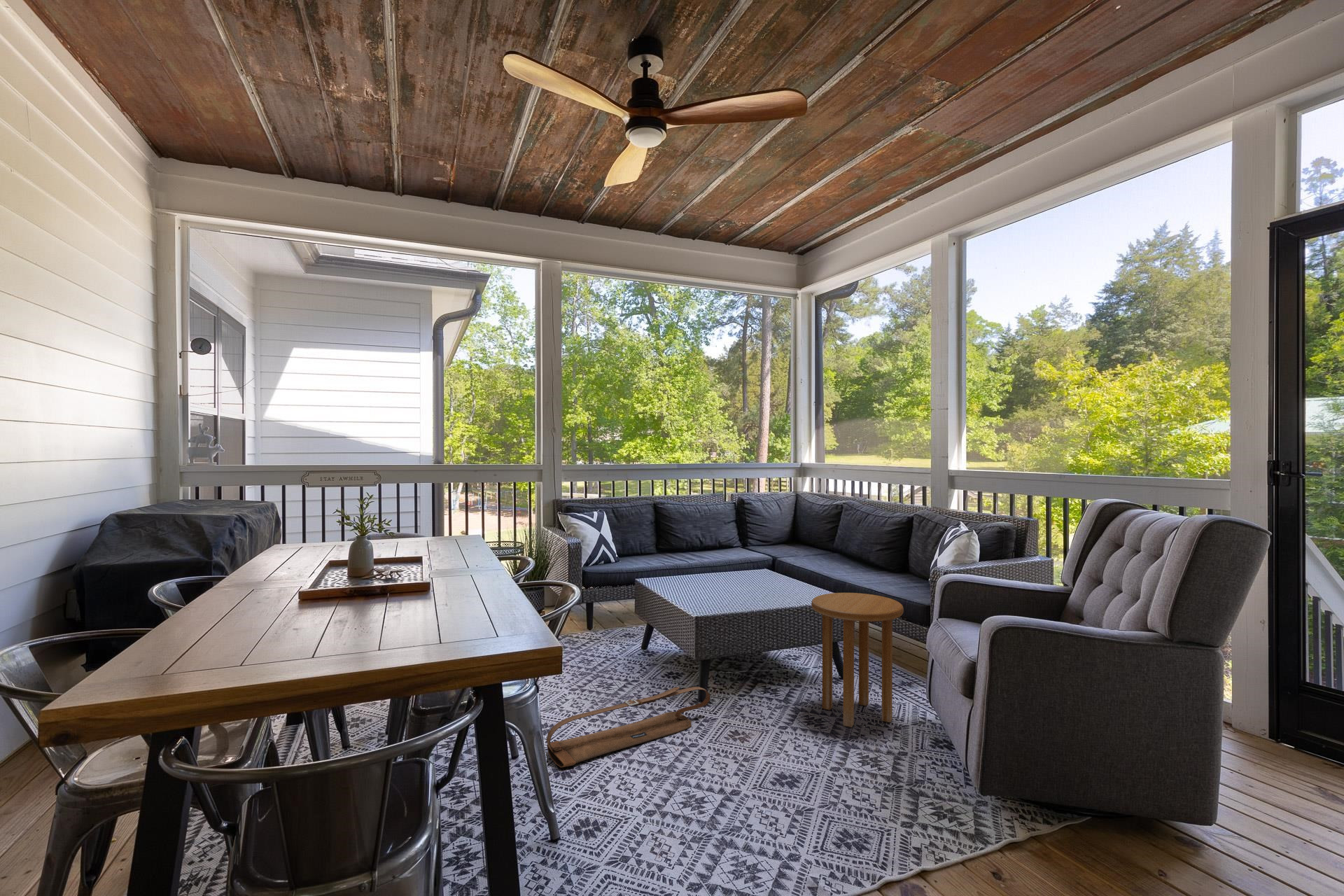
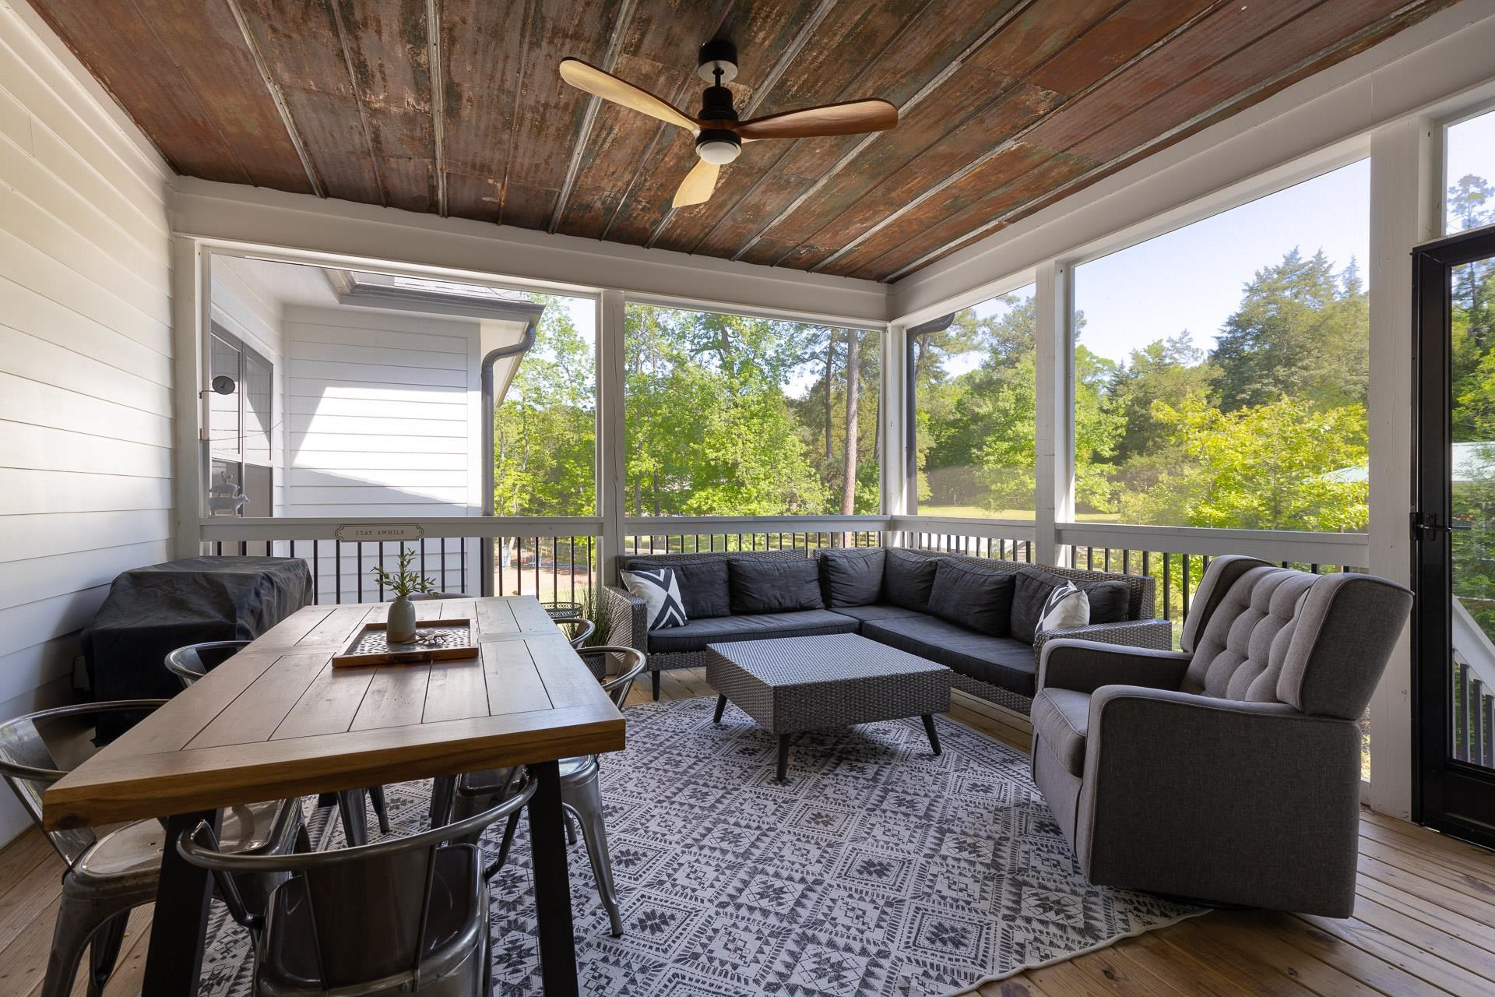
- bag (636, 722)
- side table (859, 658)
